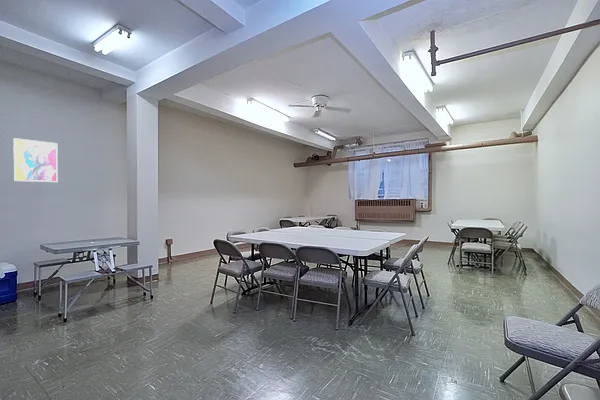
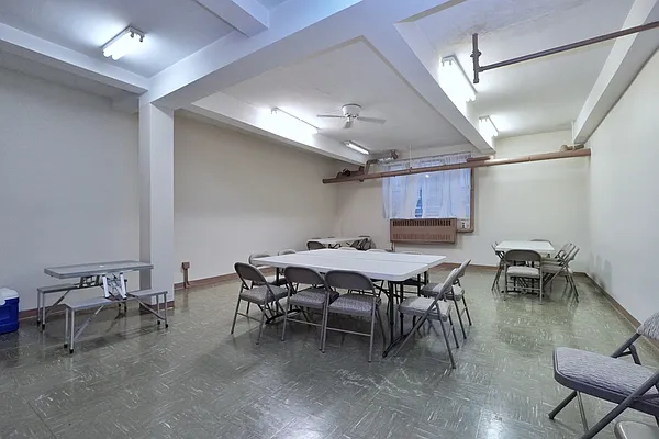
- wall art (36, 161)
